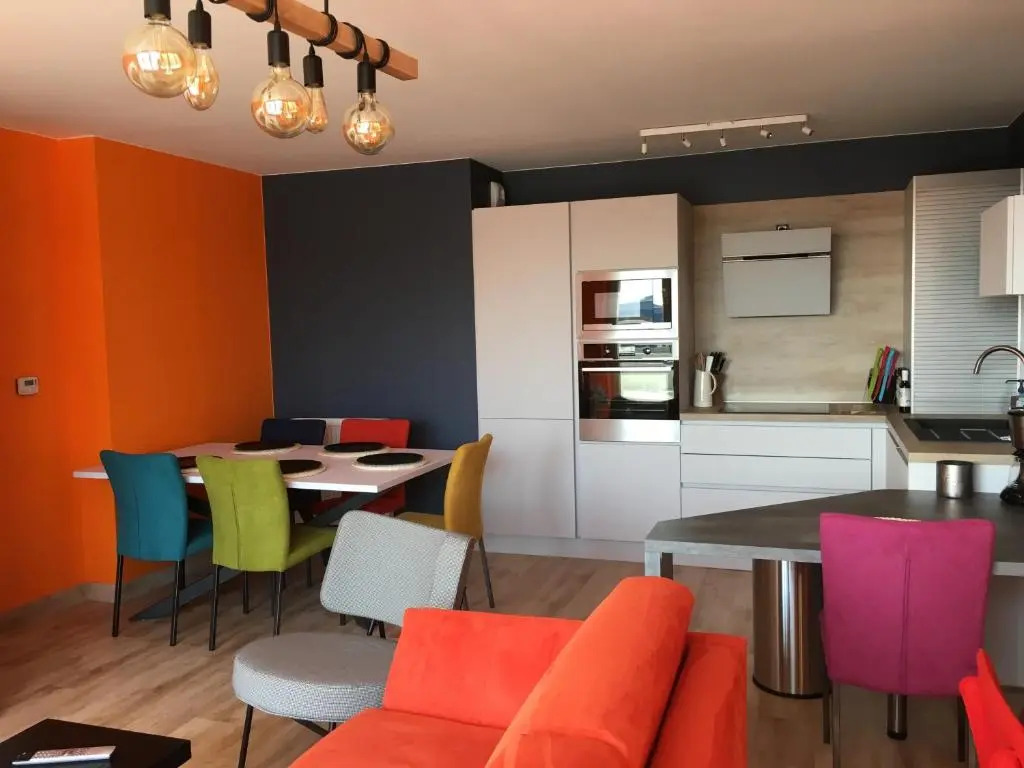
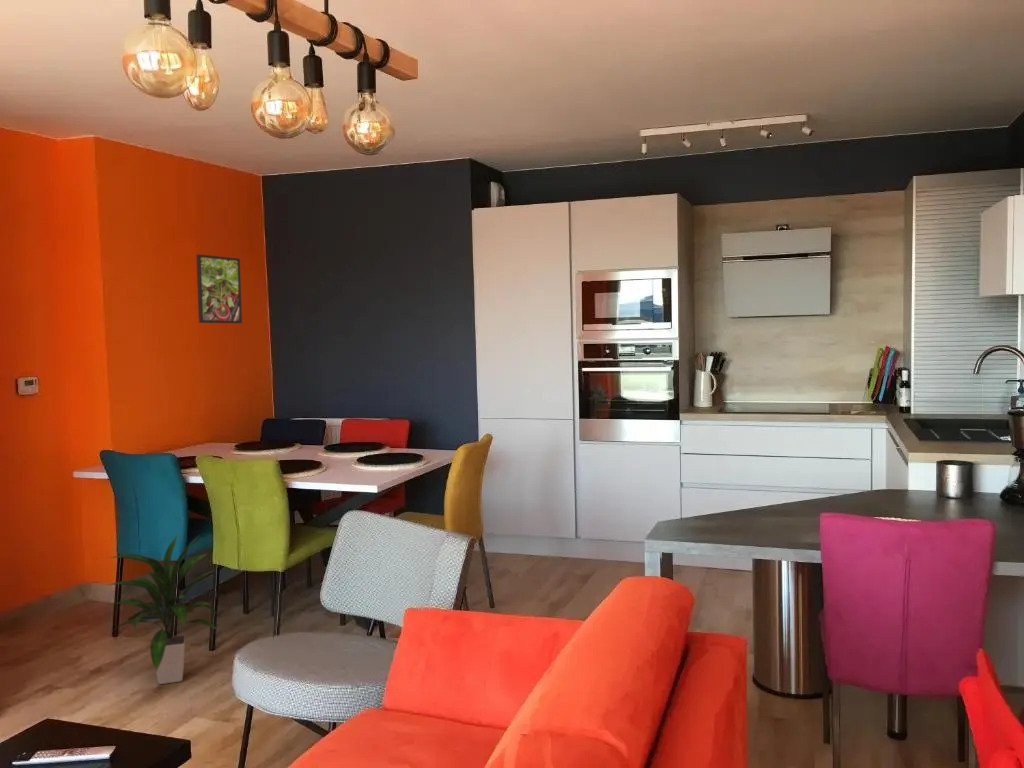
+ indoor plant (165, 608)
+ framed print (219, 289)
